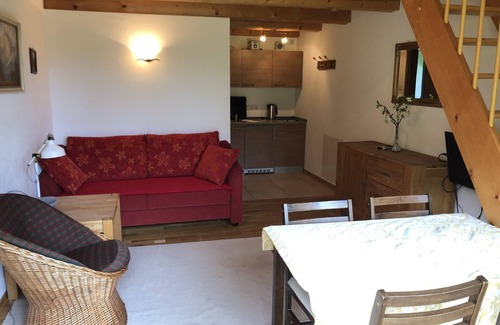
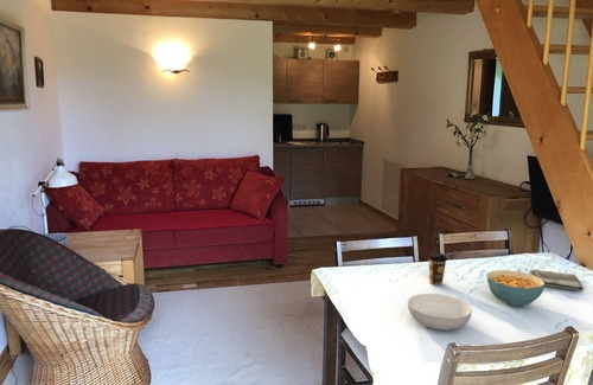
+ serving bowl (439, 314)
+ dish towel (554, 277)
+ cereal bowl (514, 290)
+ coffee cup (436, 269)
